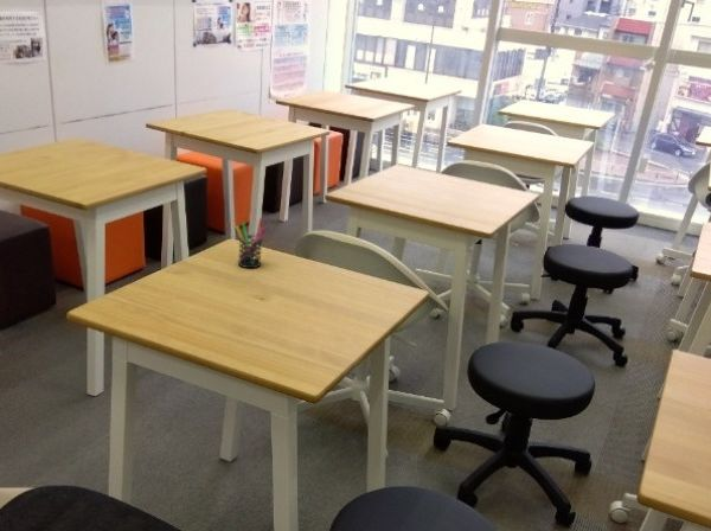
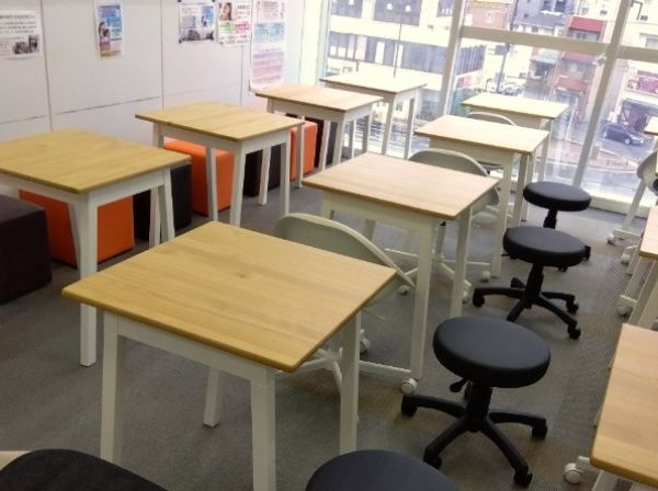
- pen holder (250, 241)
